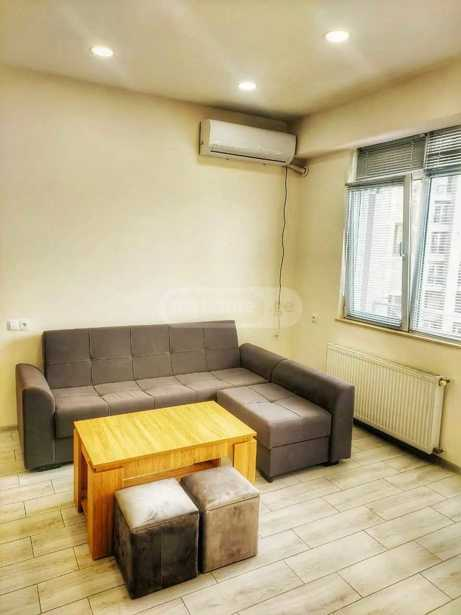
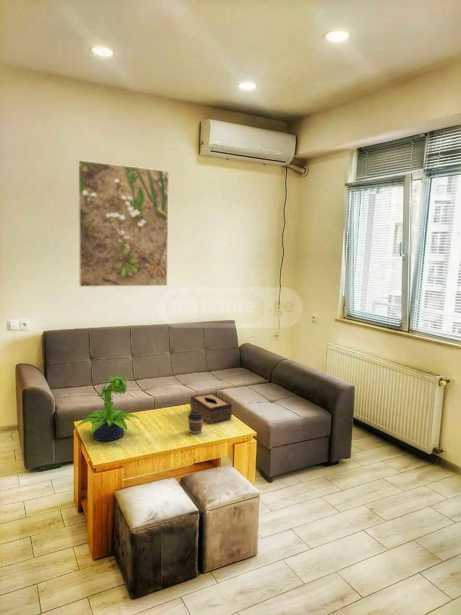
+ coffee cup (195, 421)
+ tissue box (210, 407)
+ potted plant (108, 406)
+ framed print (125, 227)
